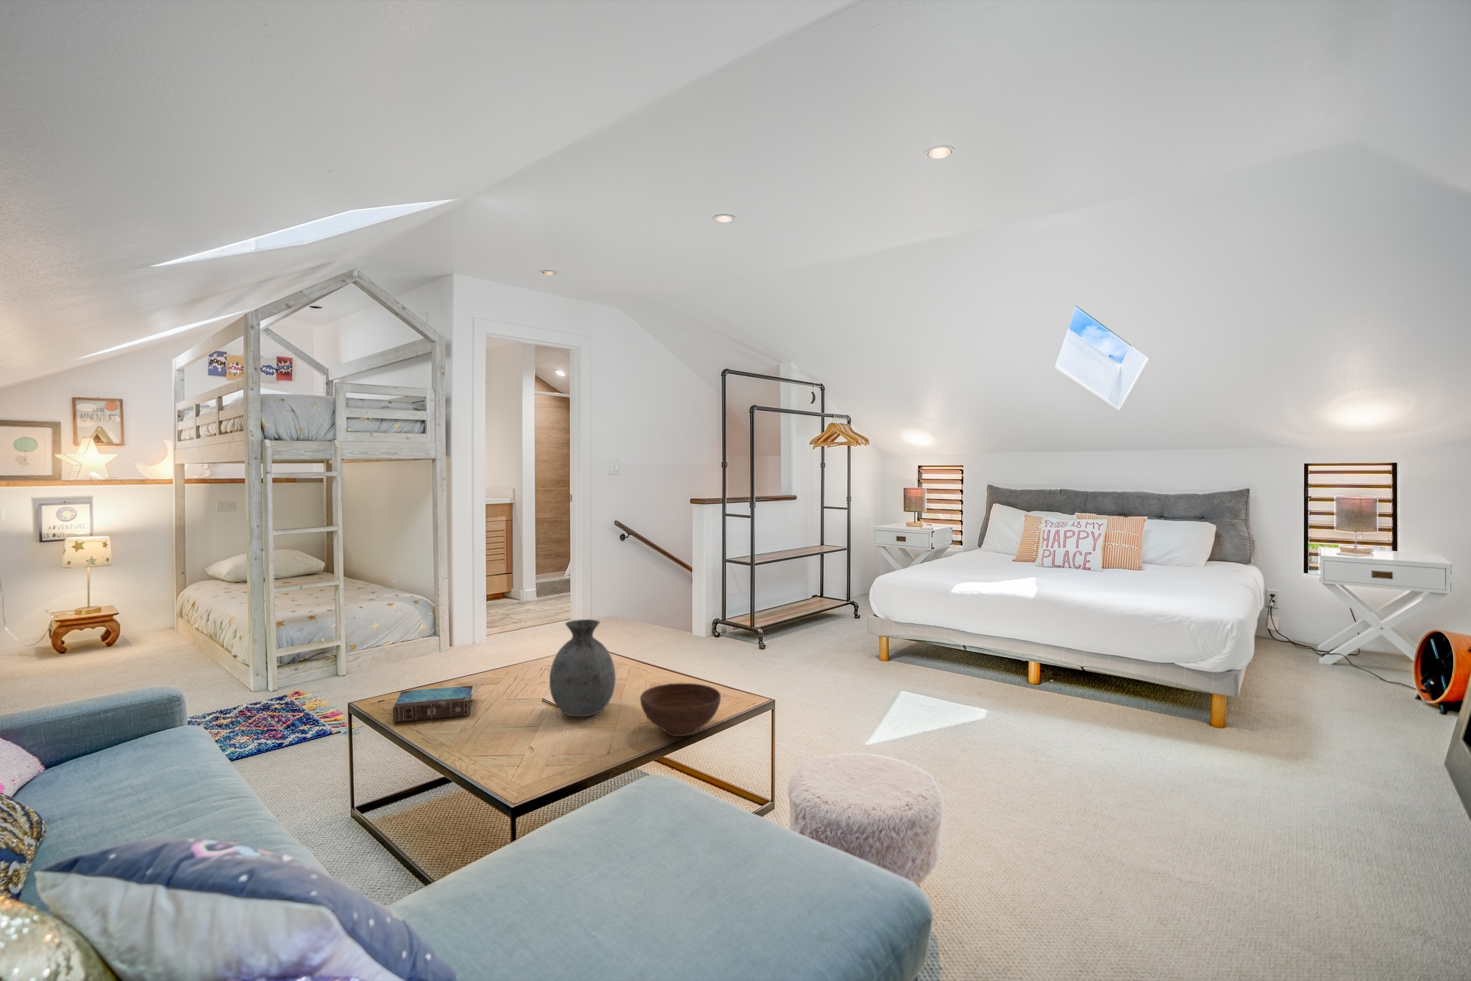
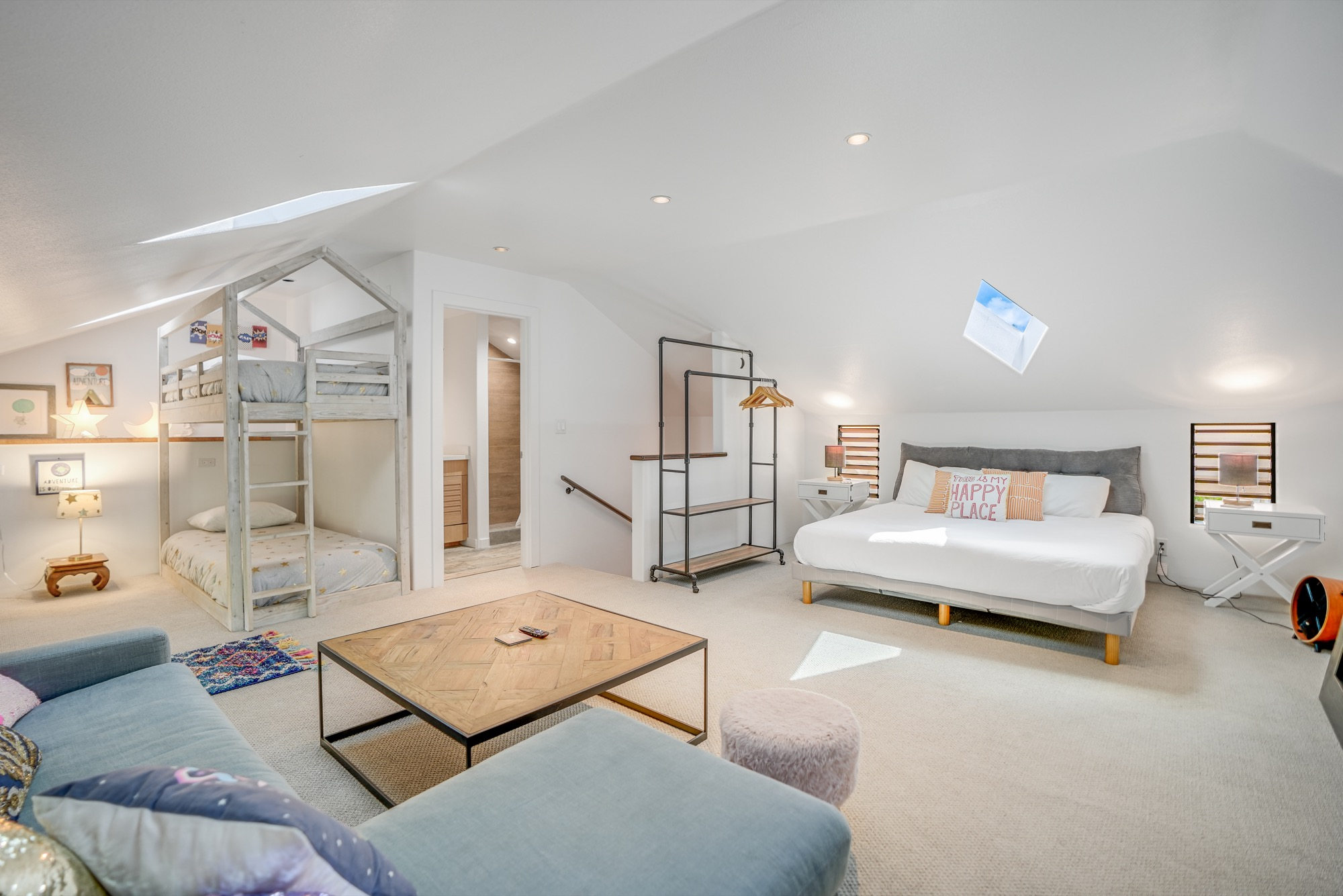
- bowl (680, 713)
- book (435, 703)
- vase (583, 667)
